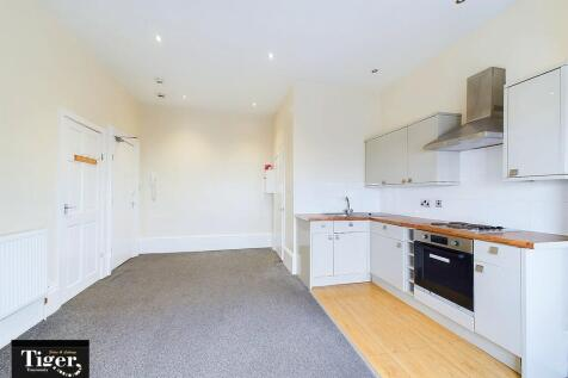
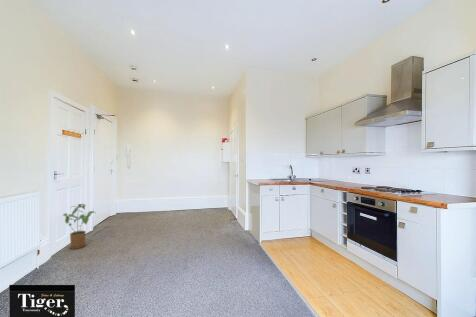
+ house plant (80, 226)
